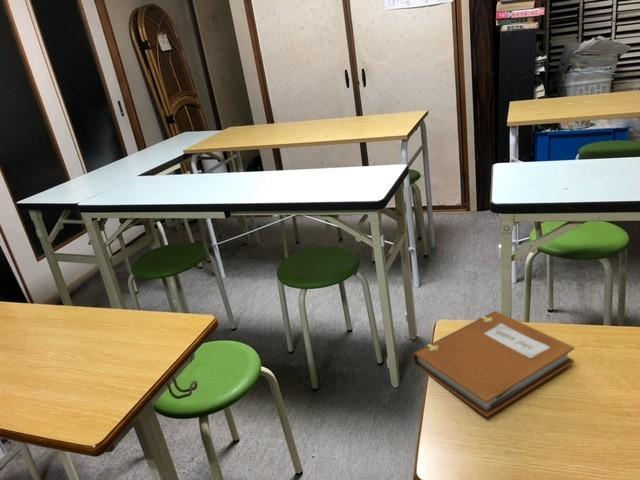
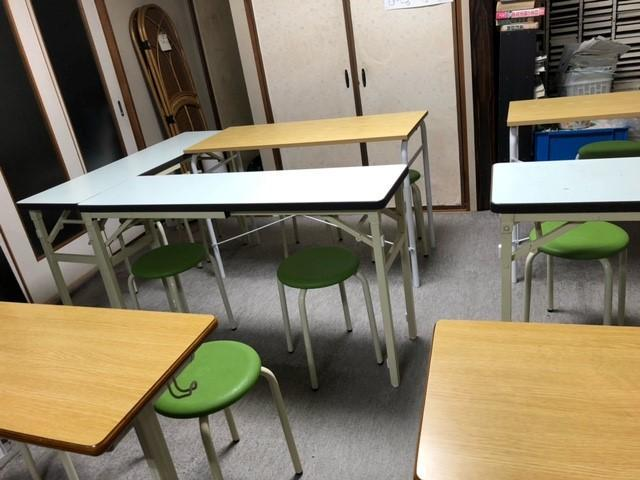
- notebook (492, 354)
